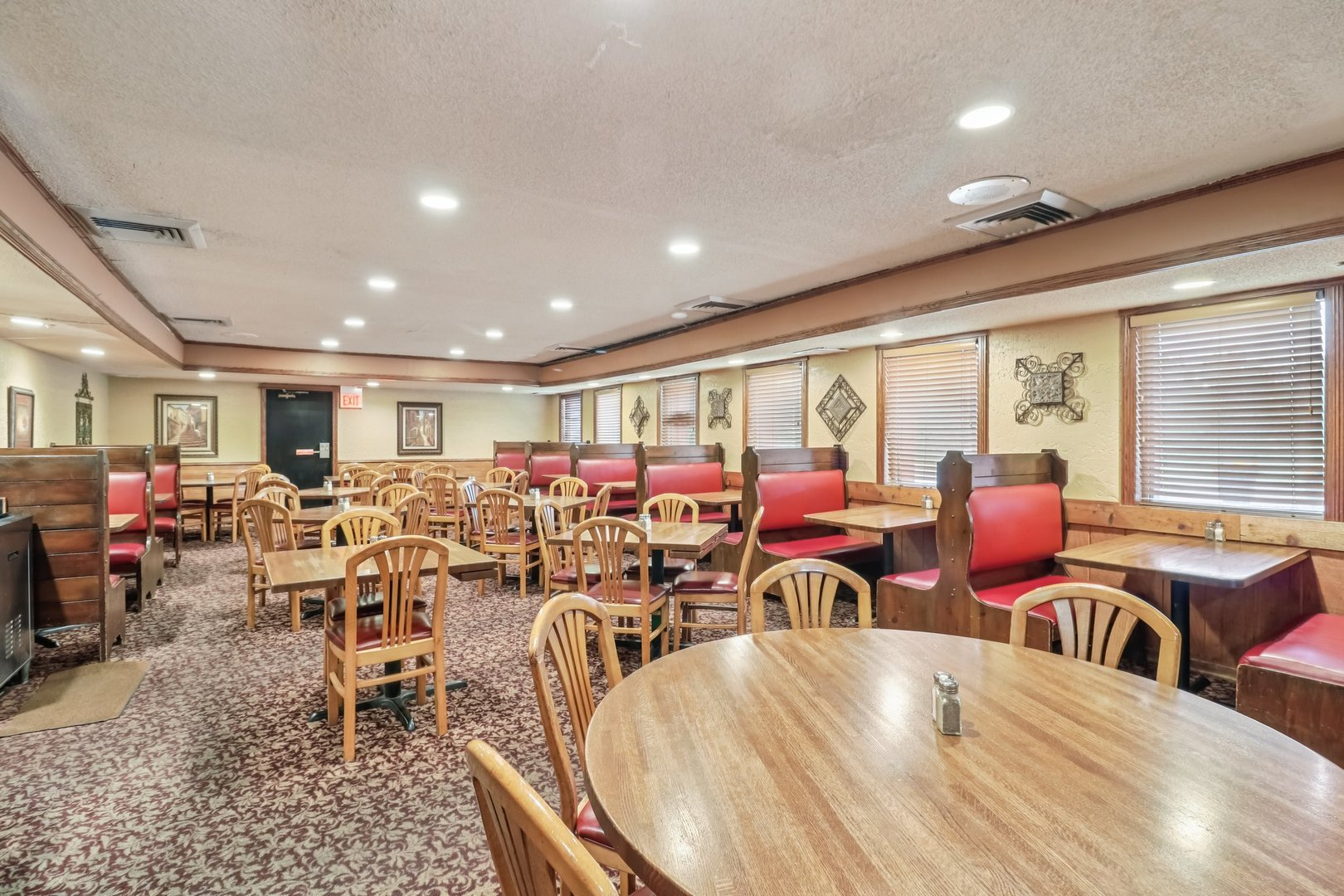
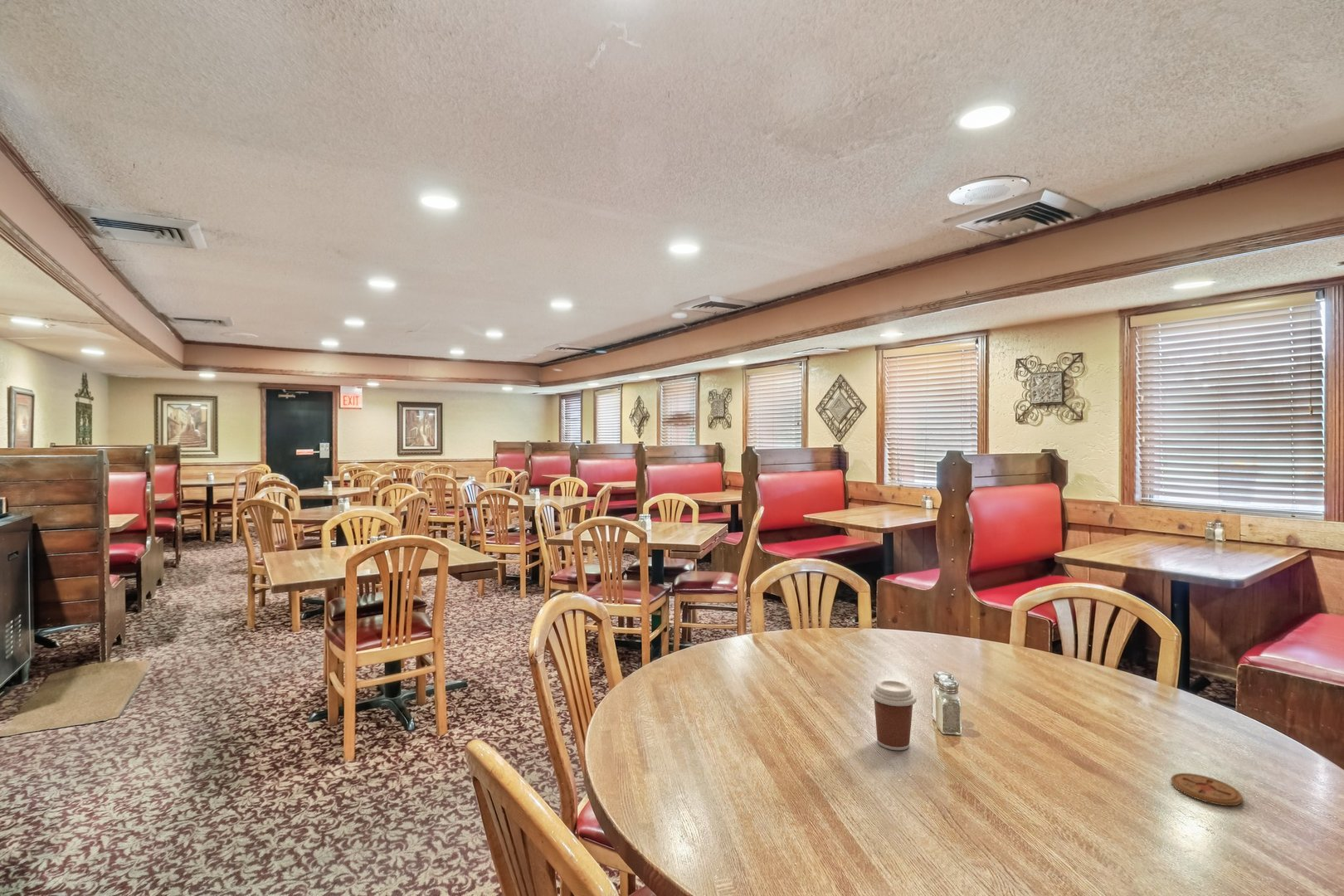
+ coaster (1205, 788)
+ coffee cup (893, 714)
